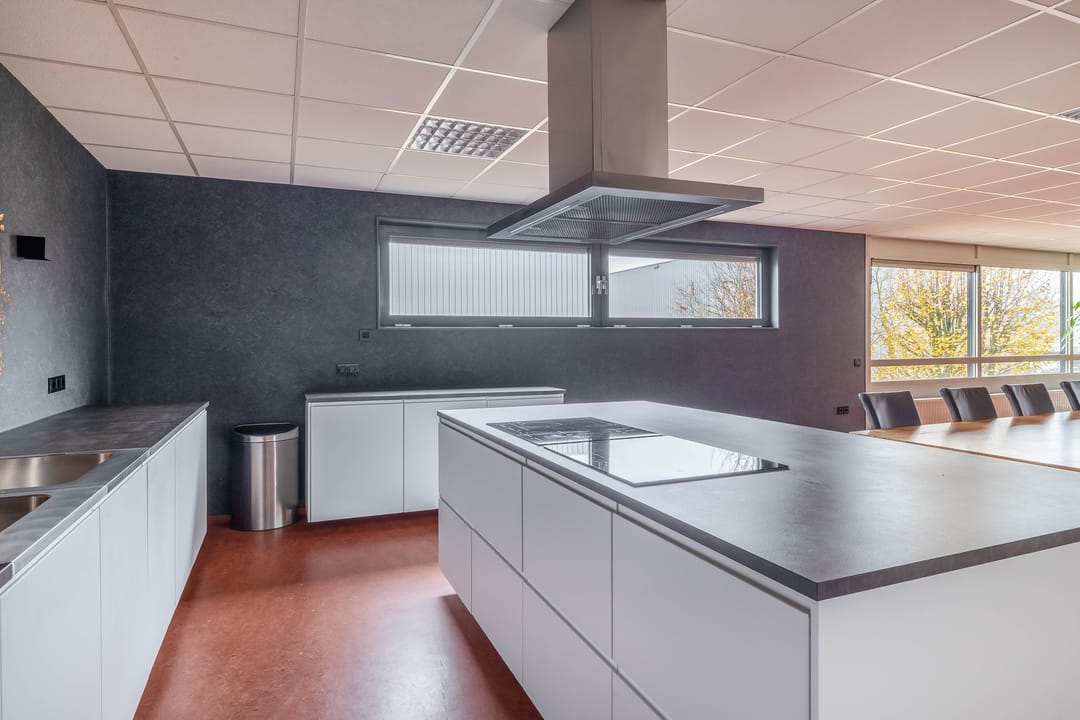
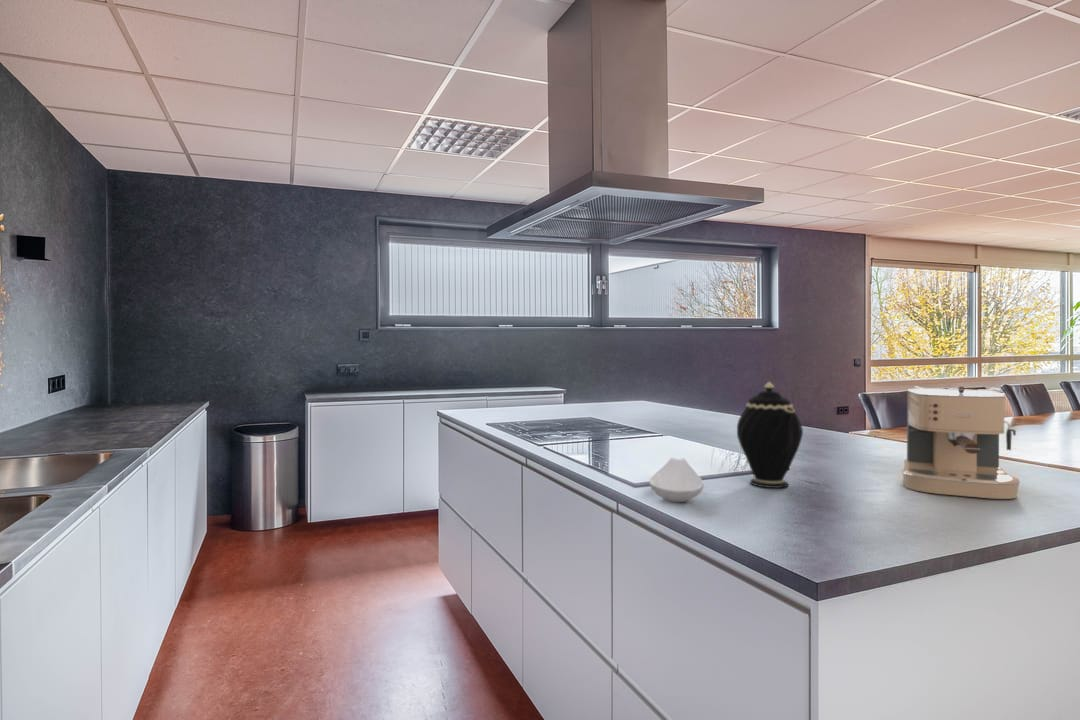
+ spoon rest (676, 477)
+ coffee maker (956, 436)
+ teapot (769, 433)
